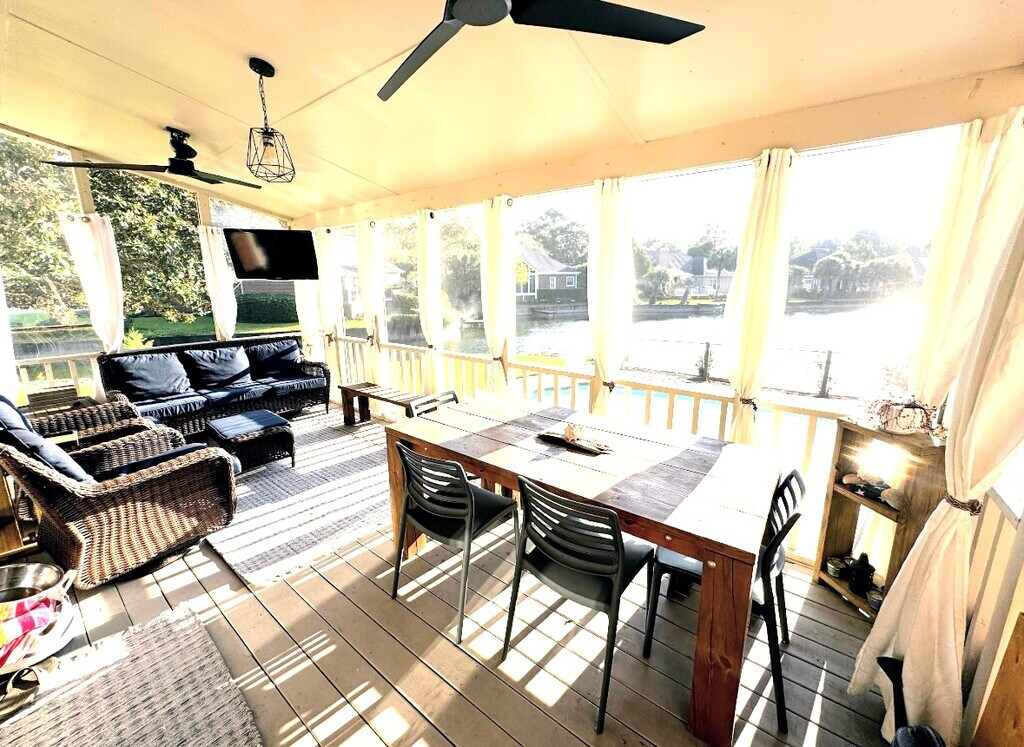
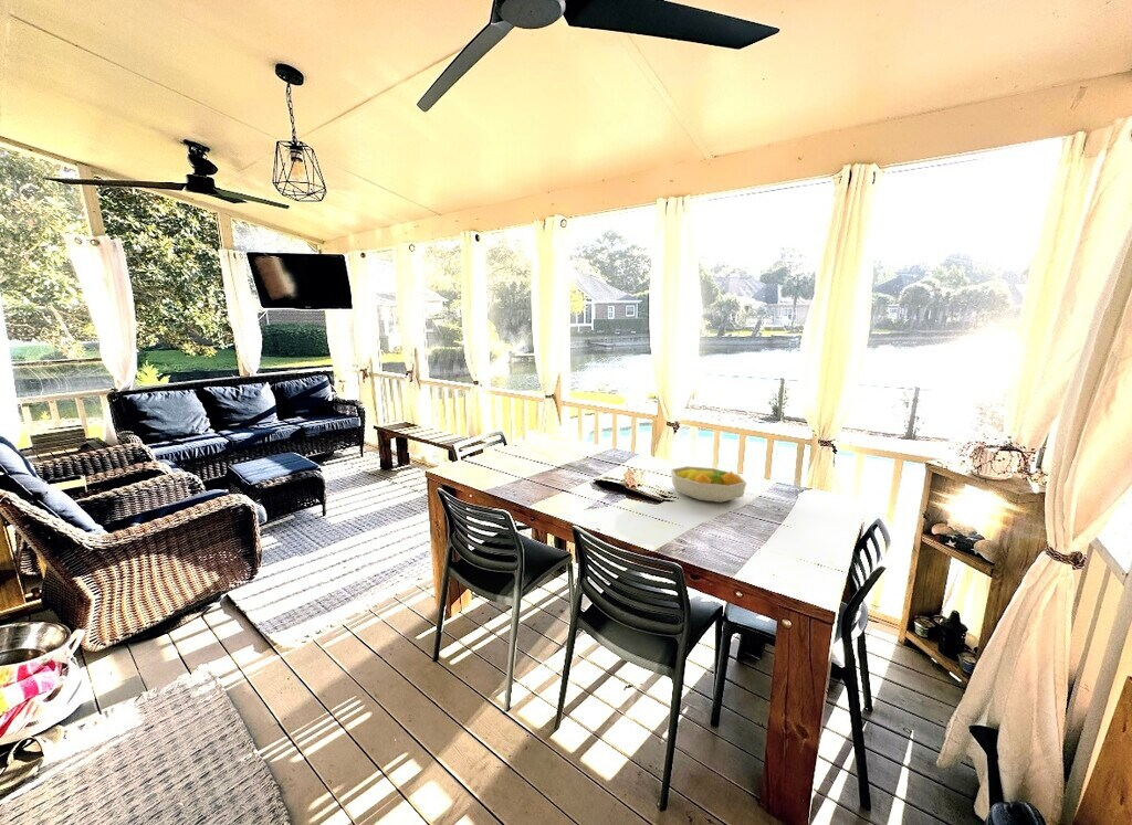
+ fruit bowl (706, 480)
